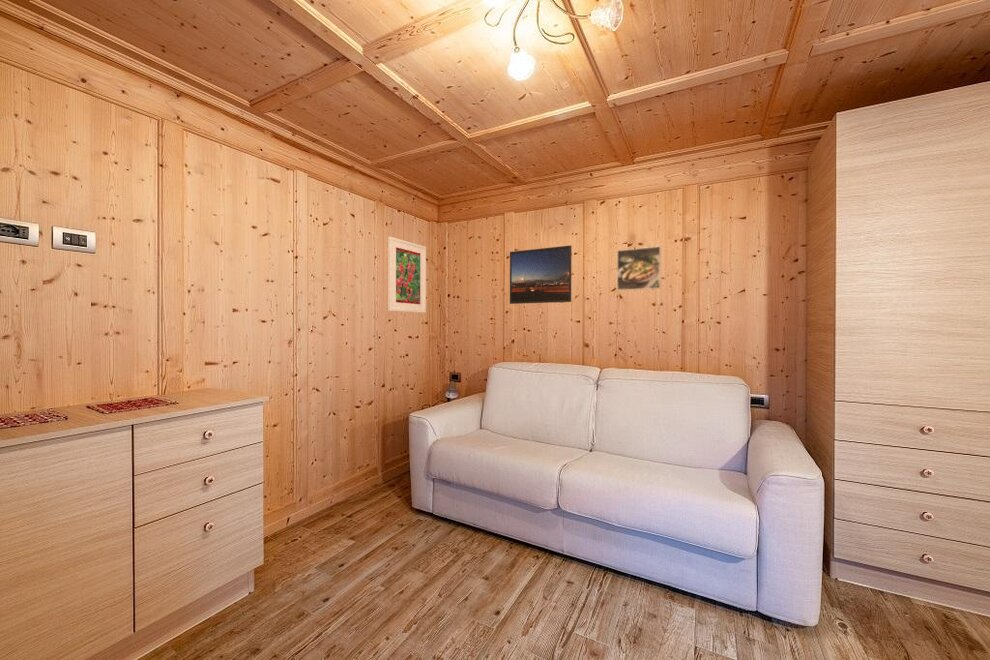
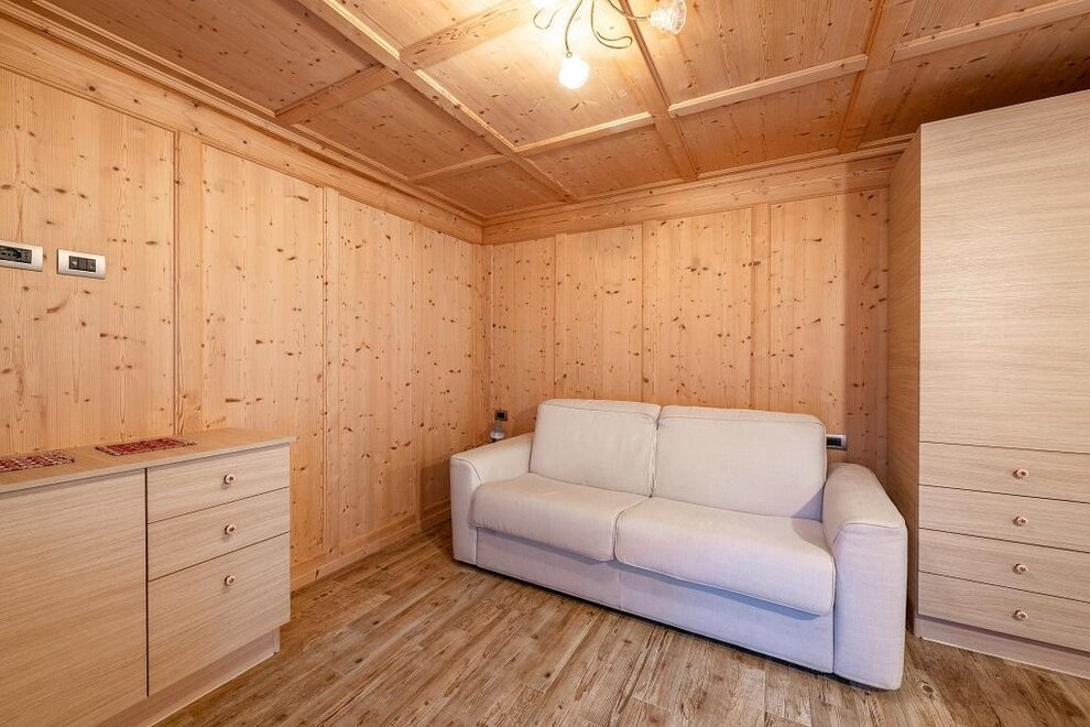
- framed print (539, 275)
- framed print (408, 276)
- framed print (638, 269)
